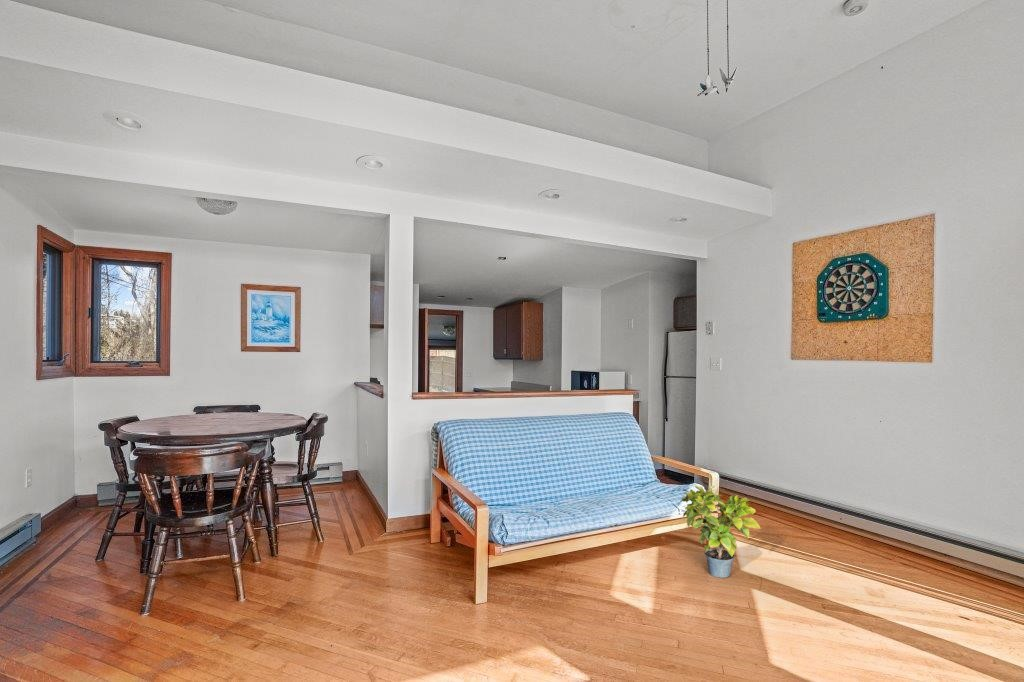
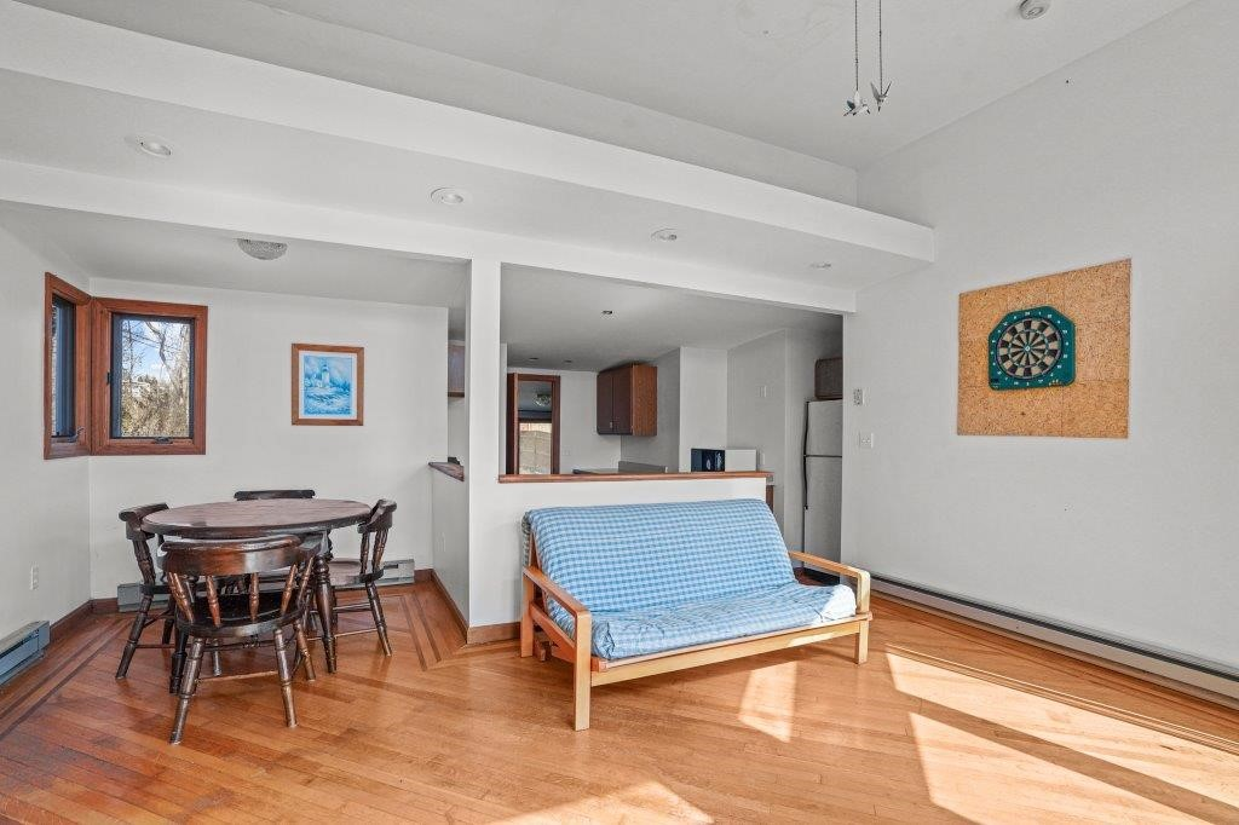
- potted plant (714, 529)
